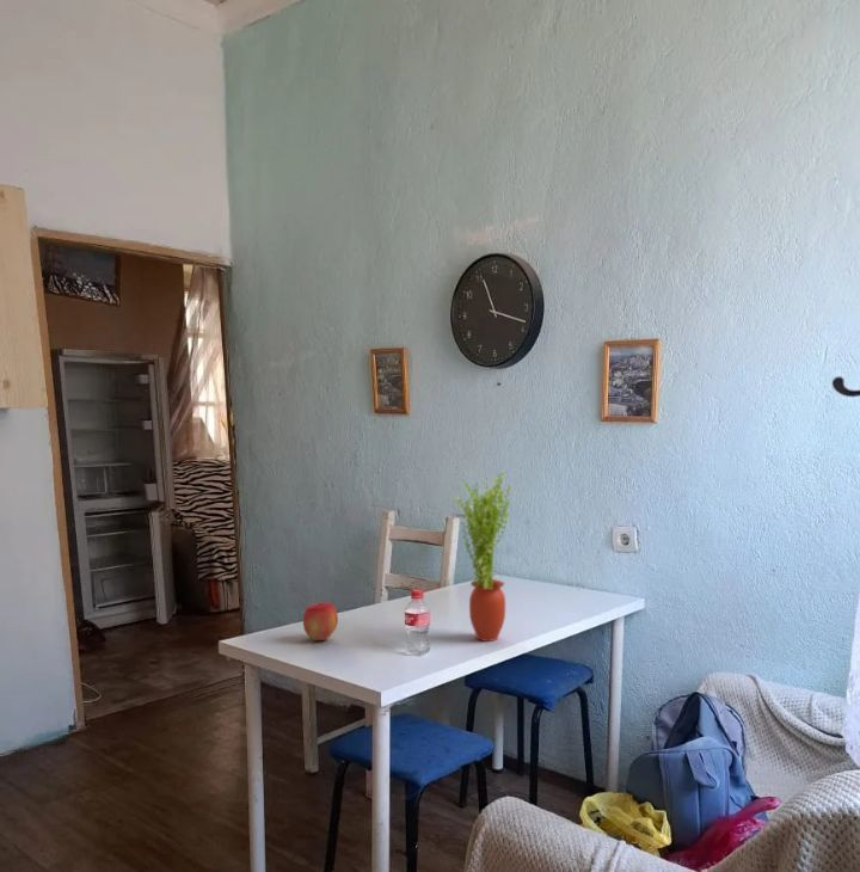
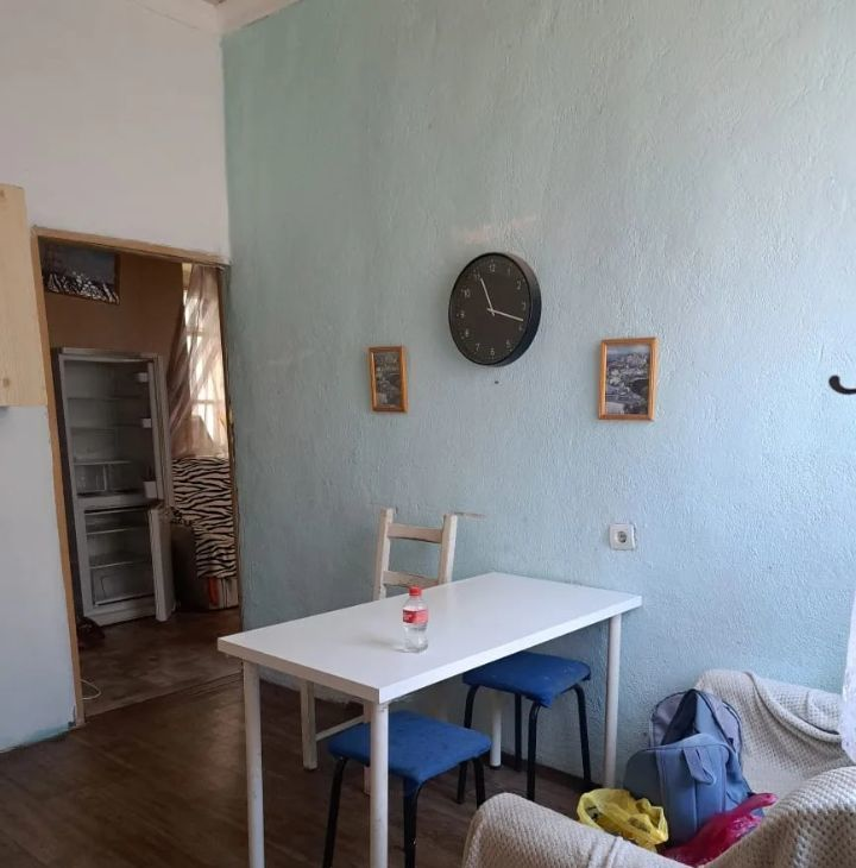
- apple (320, 620)
- potted plant (484, 554)
